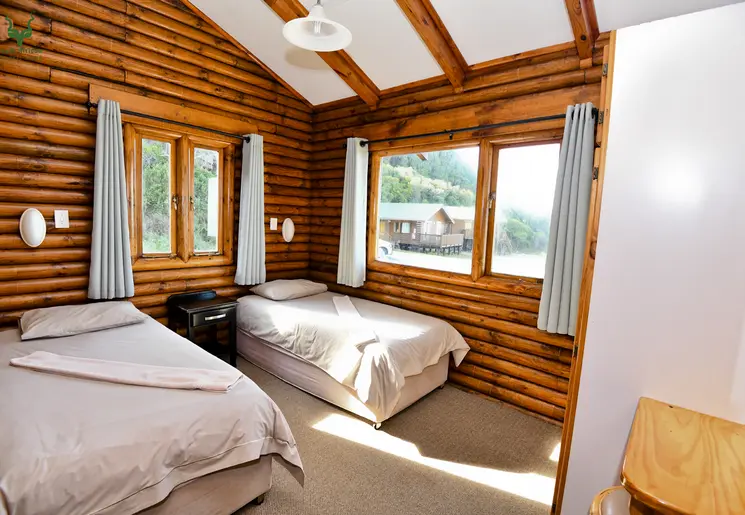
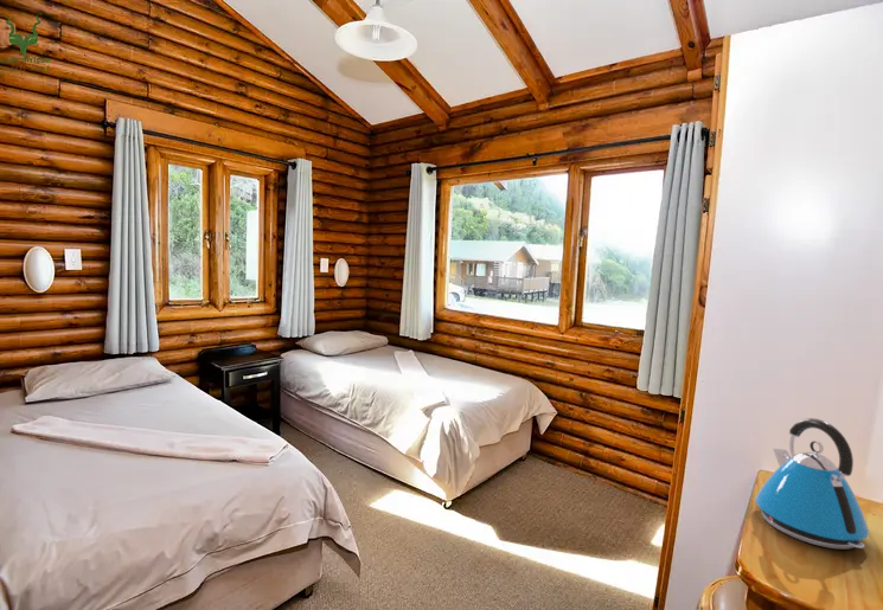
+ kettle (815, 474)
